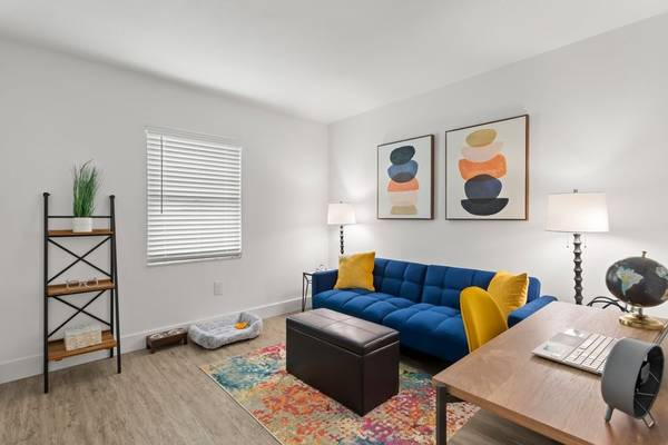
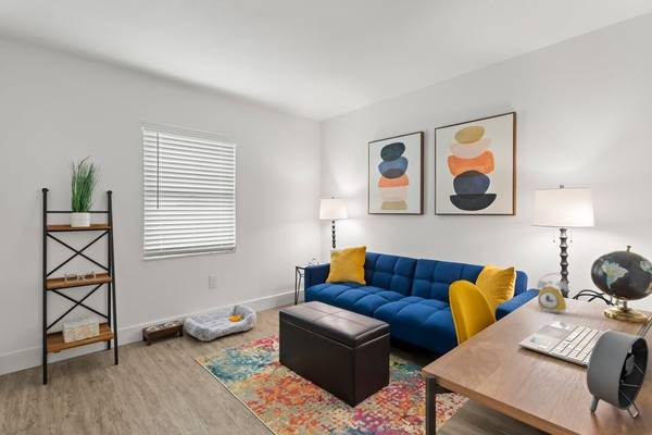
+ alarm clock (553, 291)
